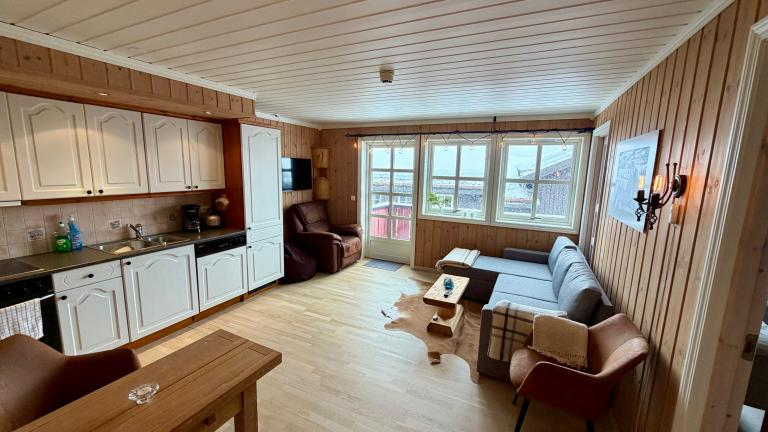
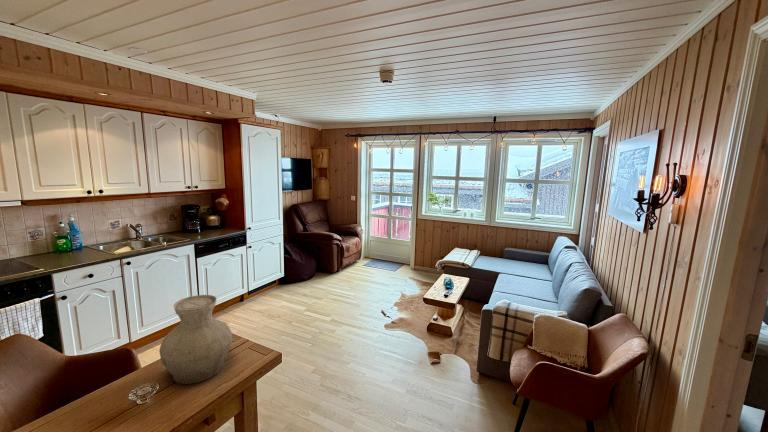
+ vase (197, 336)
